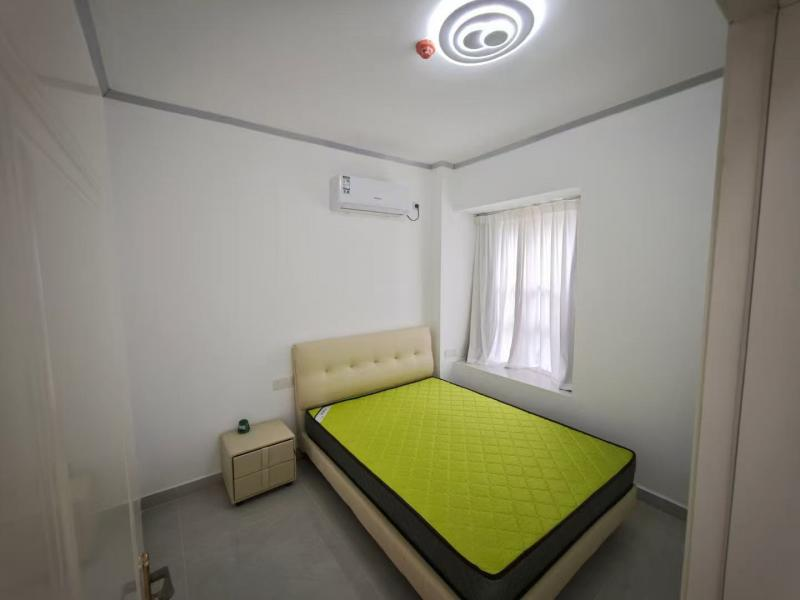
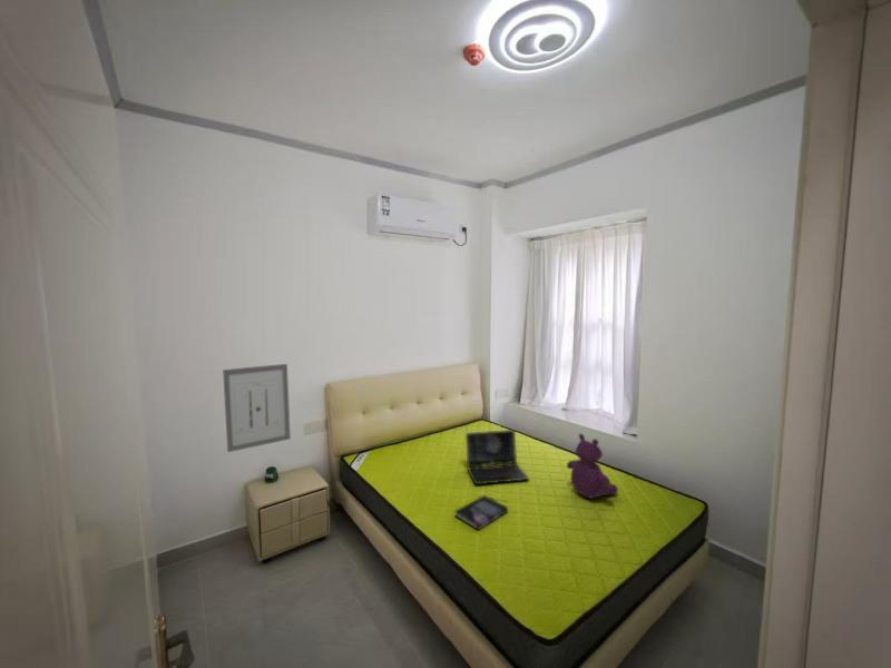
+ book (481, 511)
+ teddy bear (594, 463)
+ laptop (496, 455)
+ wall art (258, 405)
